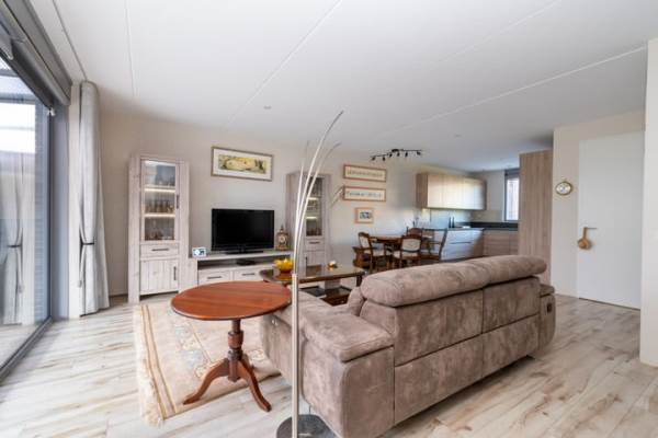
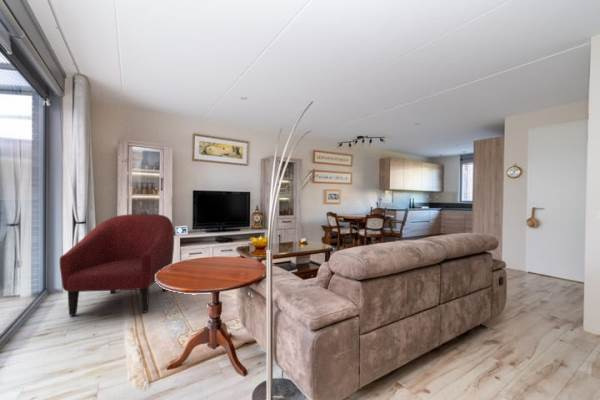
+ armchair (126, 258)
